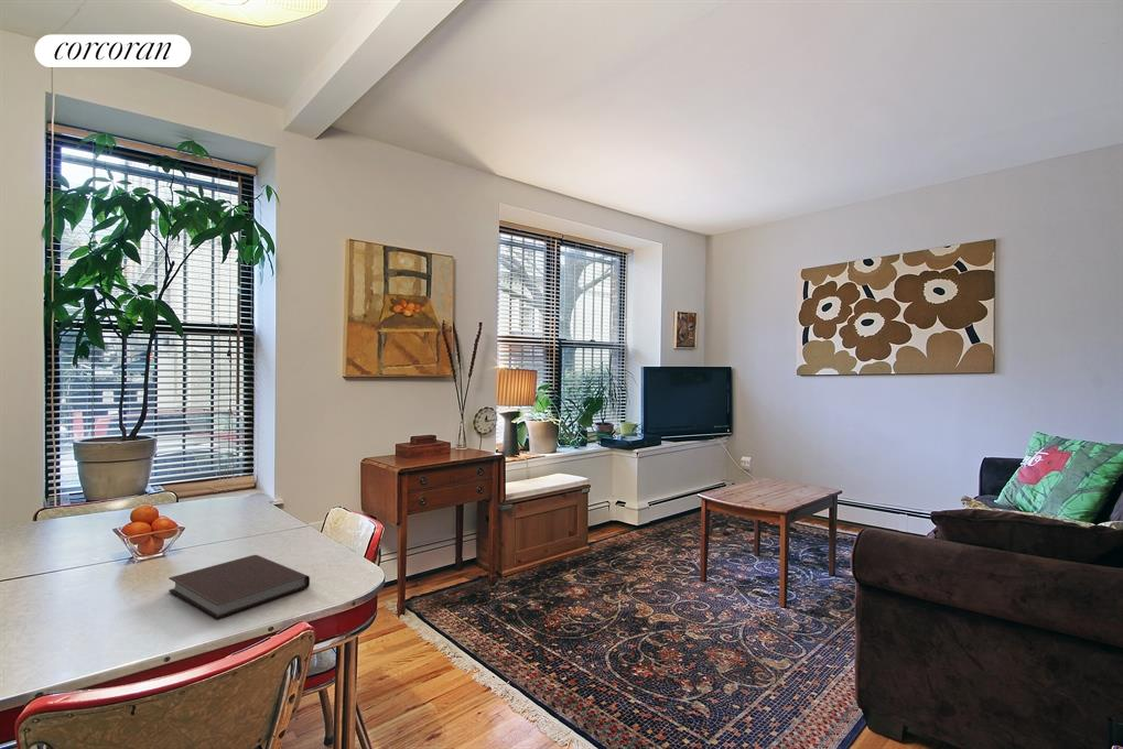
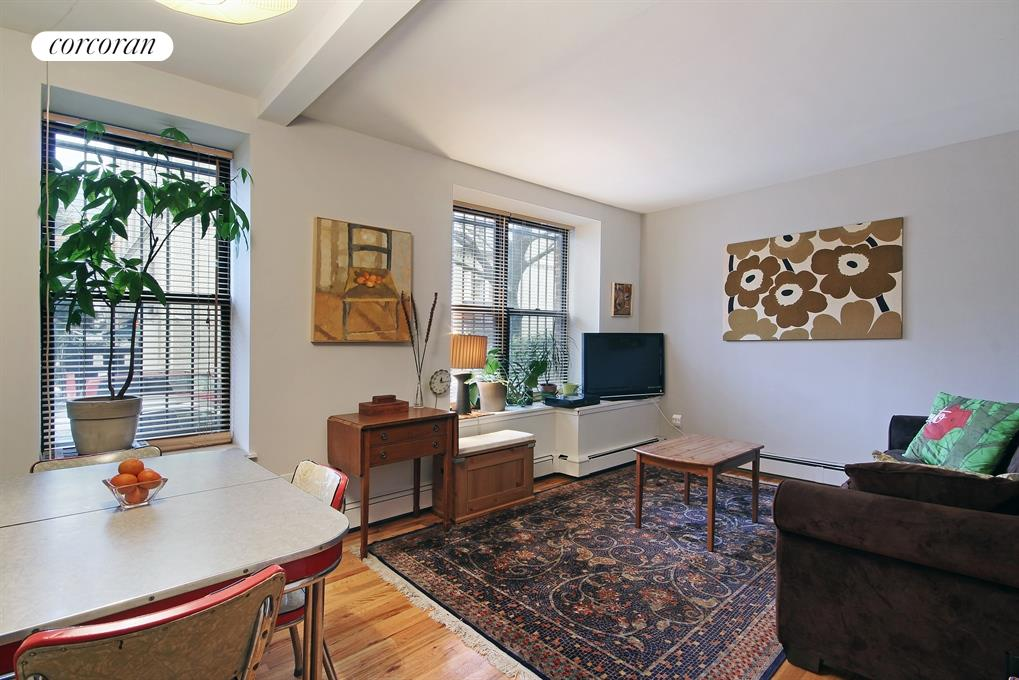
- notebook (239, 582)
